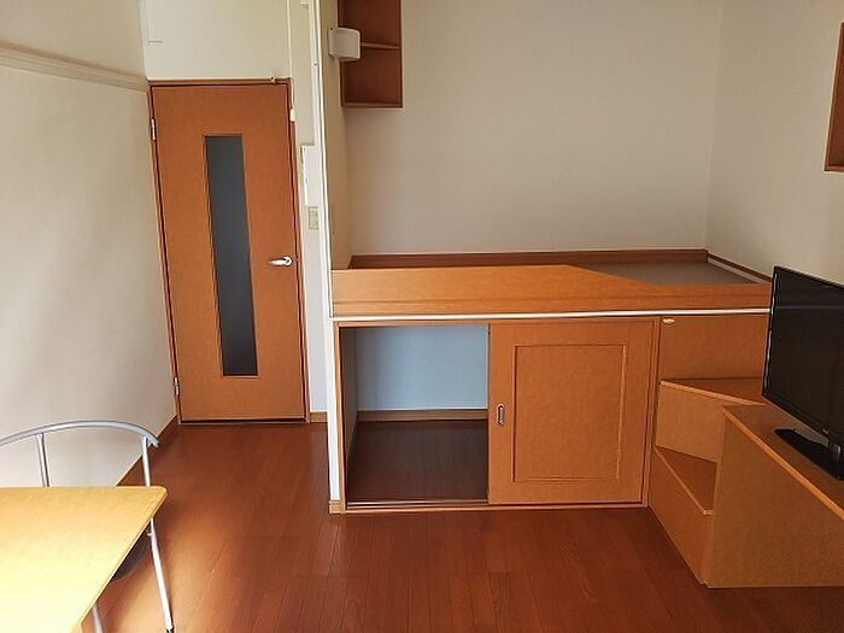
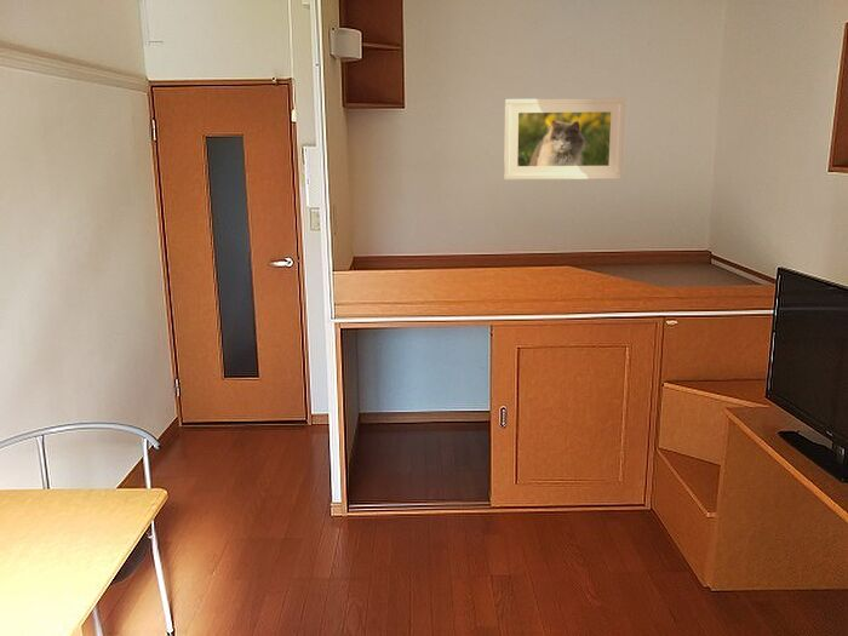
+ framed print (563, 139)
